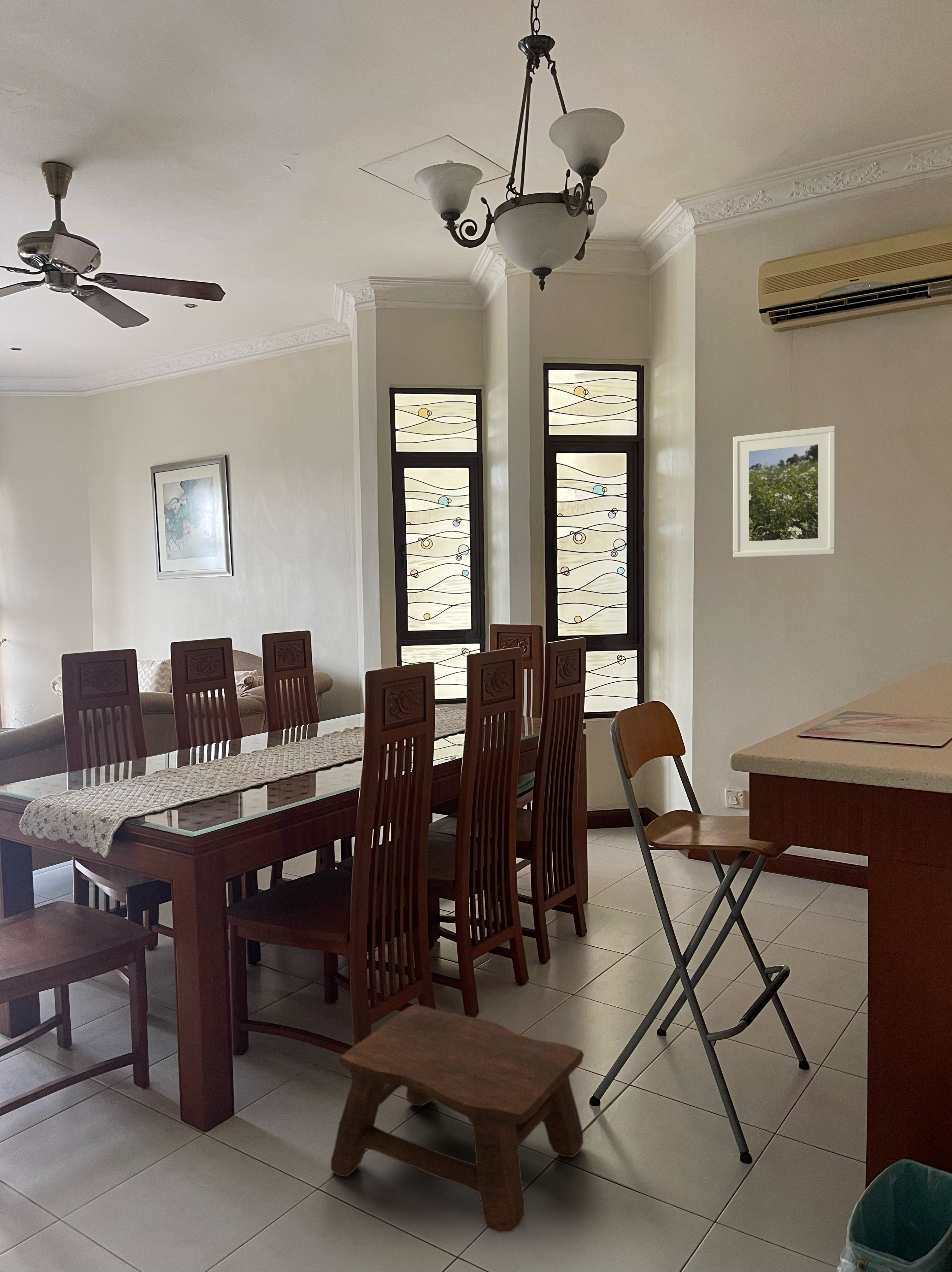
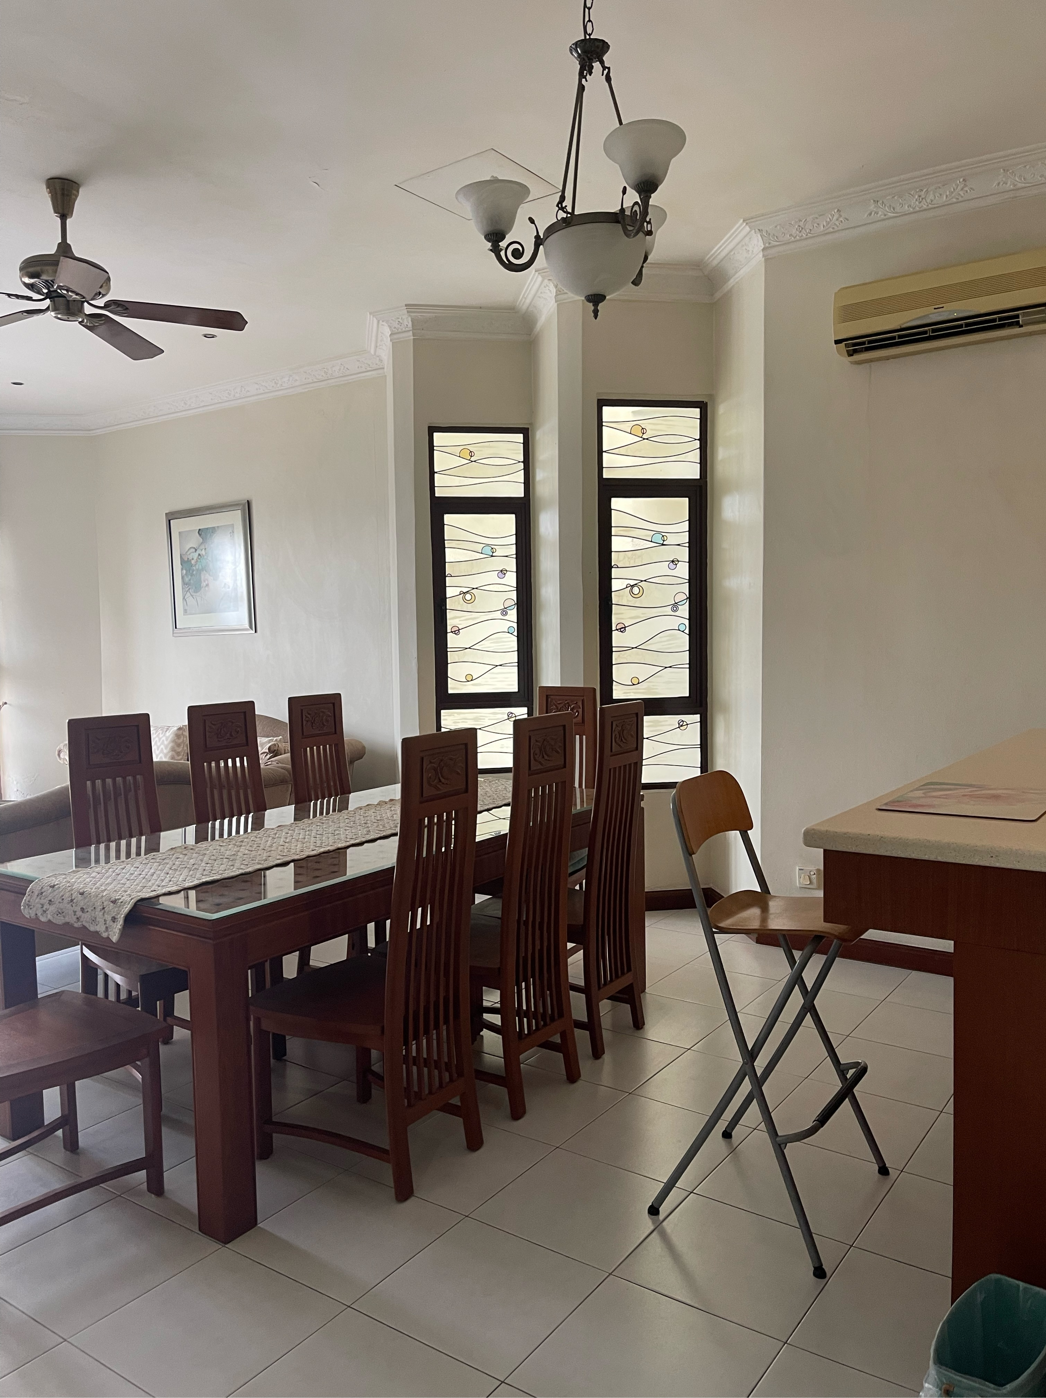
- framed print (783, 494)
- stool (457, 1107)
